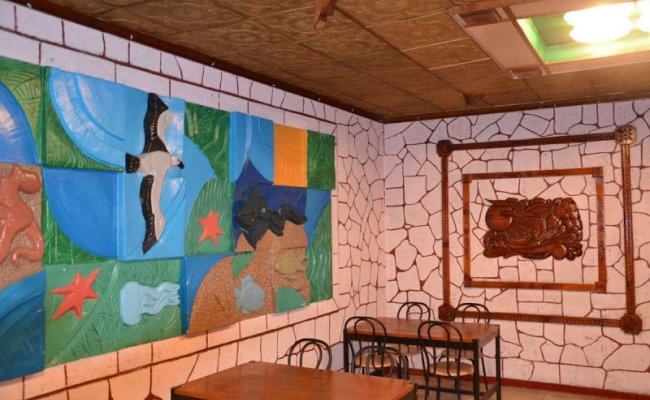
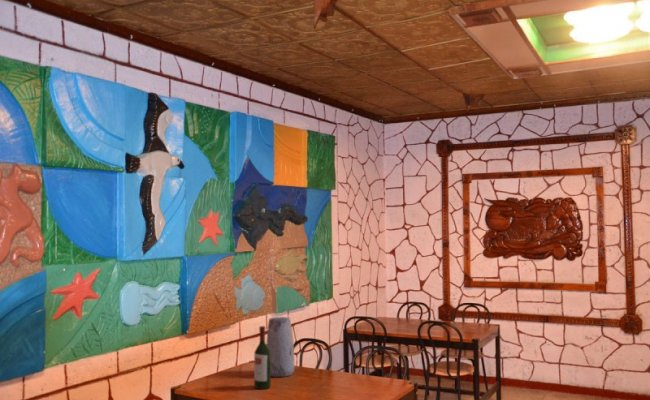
+ vase (280, 346)
+ wine bottle (262, 356)
